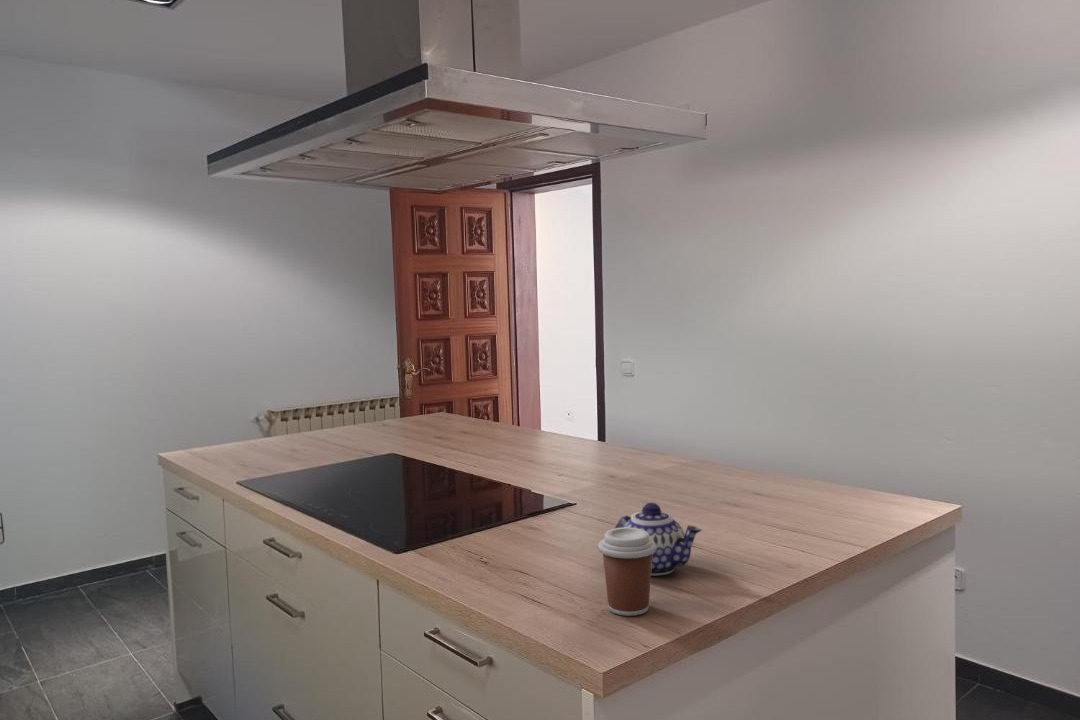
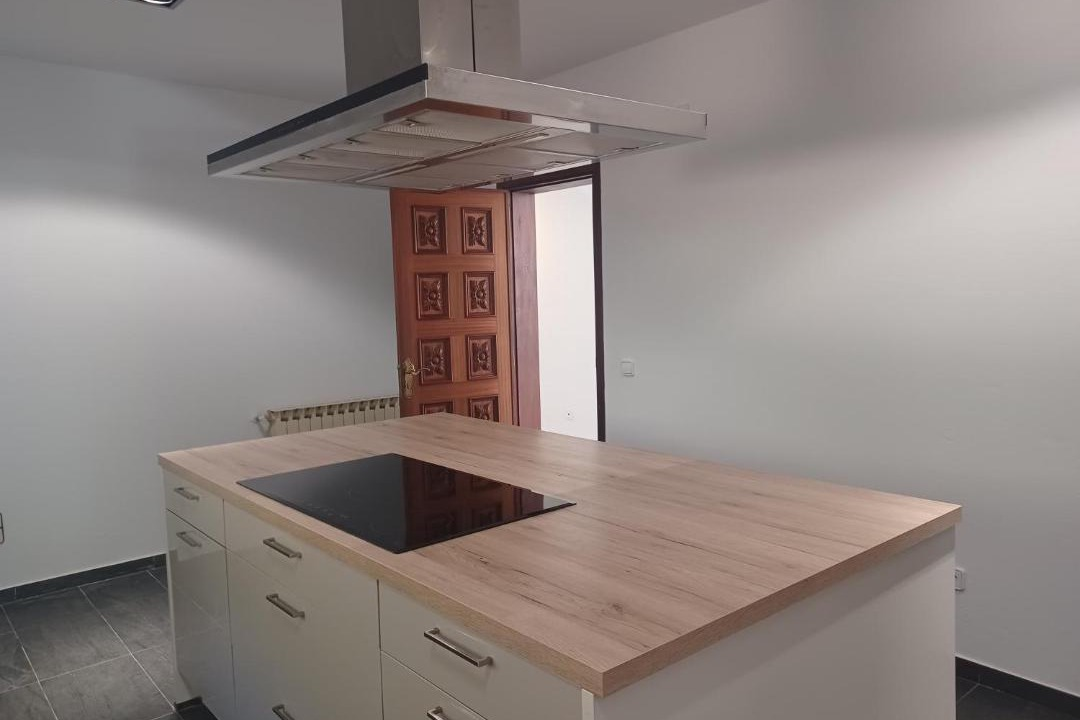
- coffee cup (627, 570)
- teapot (653, 536)
